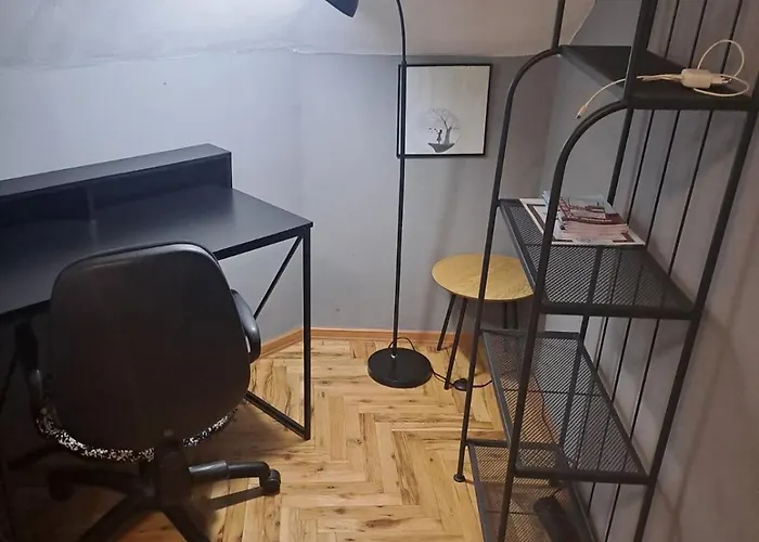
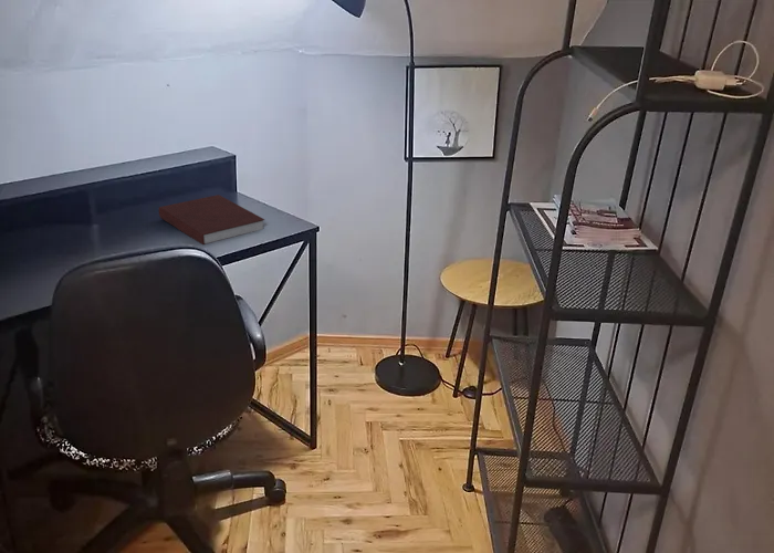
+ notebook (211, 218)
